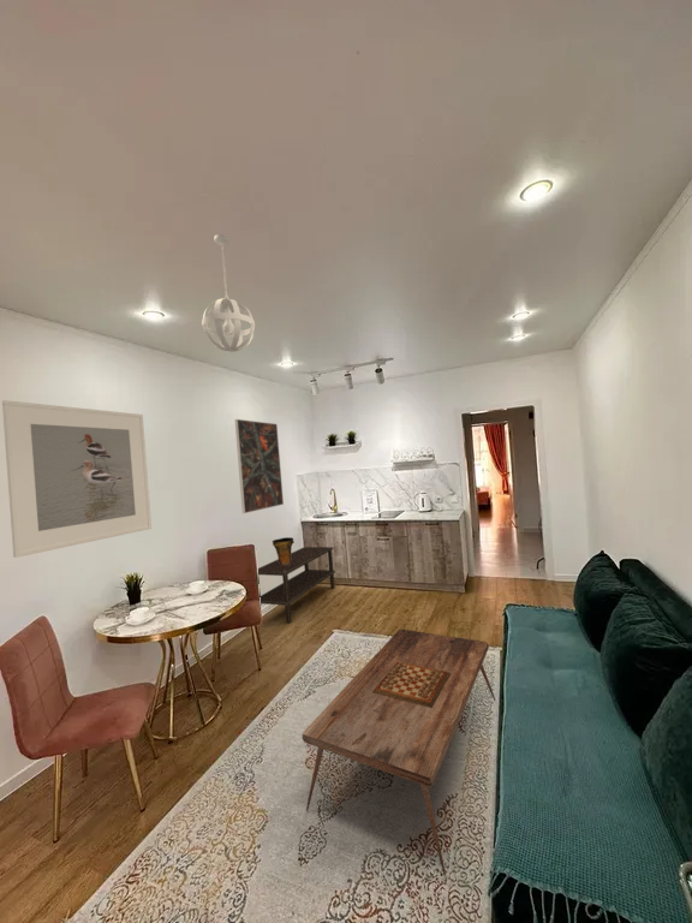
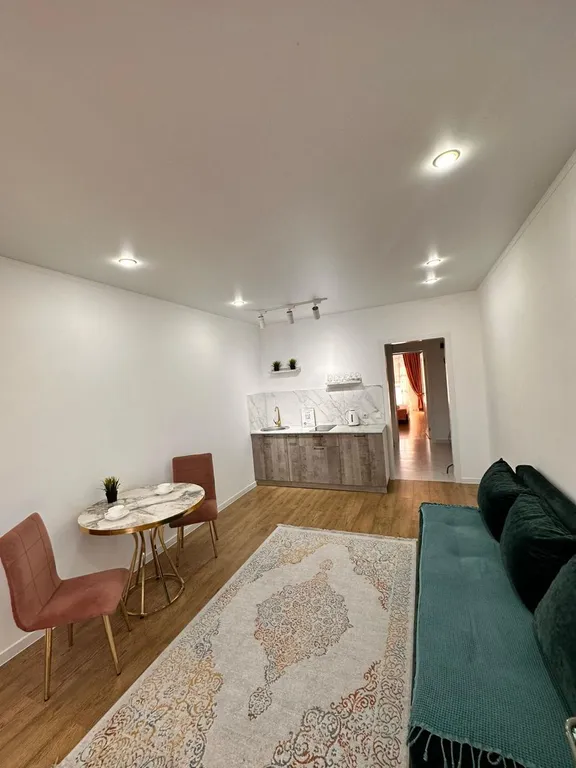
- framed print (88, 474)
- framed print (261, 465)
- ceramic pot (284, 550)
- tv stand (297, 579)
- pendant light (226, 292)
- coffee table (412, 709)
